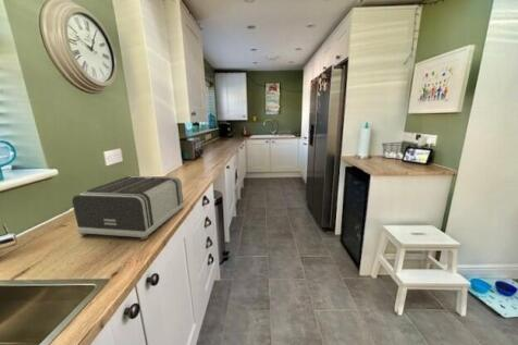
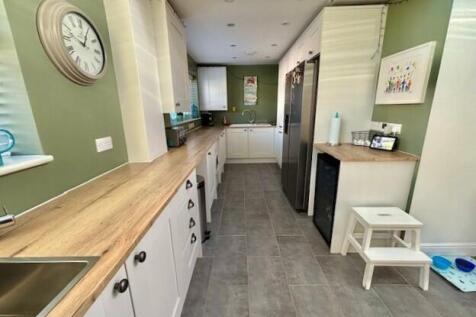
- toaster (137, 200)
